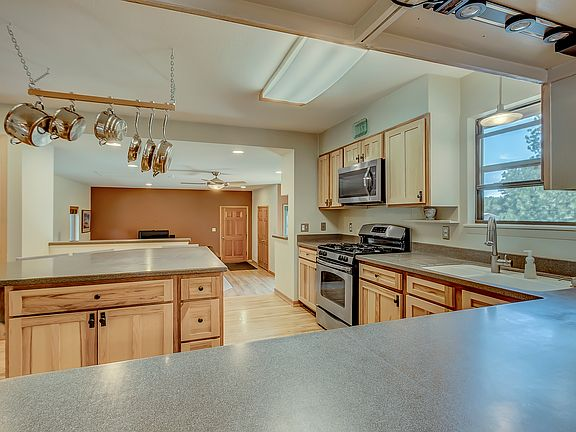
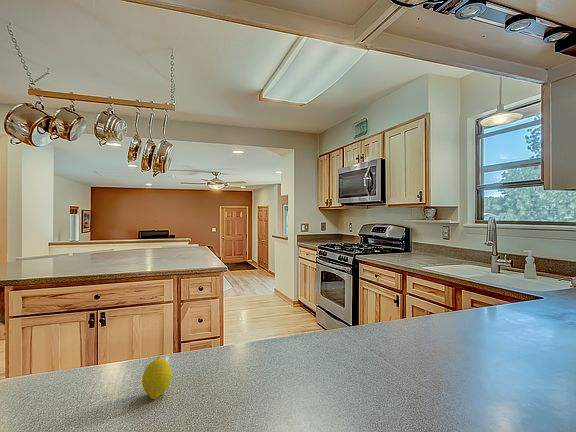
+ fruit (157, 376)
